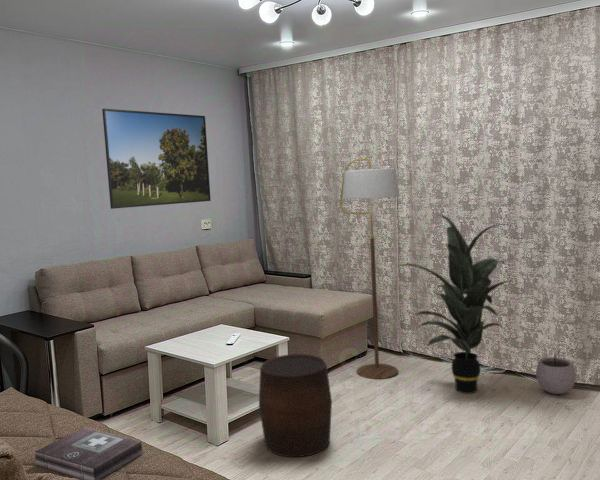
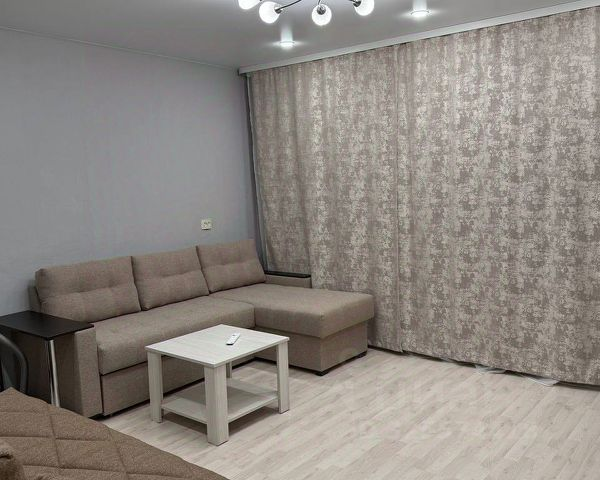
- first aid kit (89, 452)
- indoor plant (460, 302)
- floor lamp (371, 266)
- stool (295, 403)
- plant pot (555, 370)
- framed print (161, 158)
